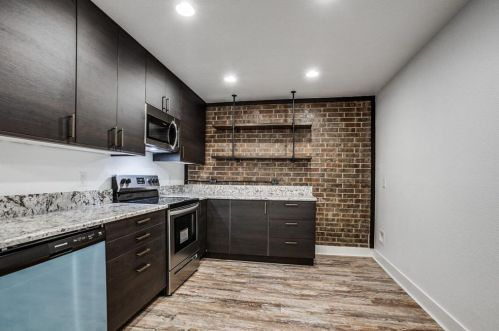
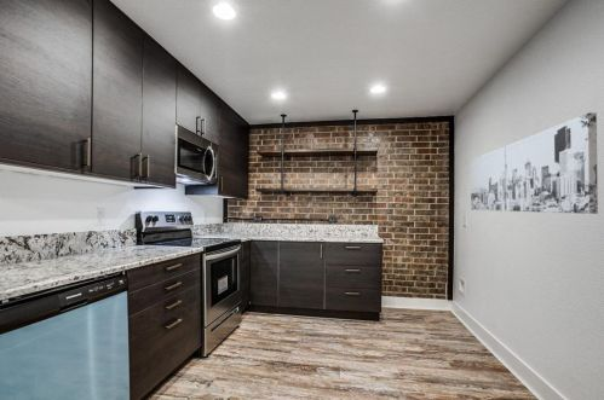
+ wall art (512, 176)
